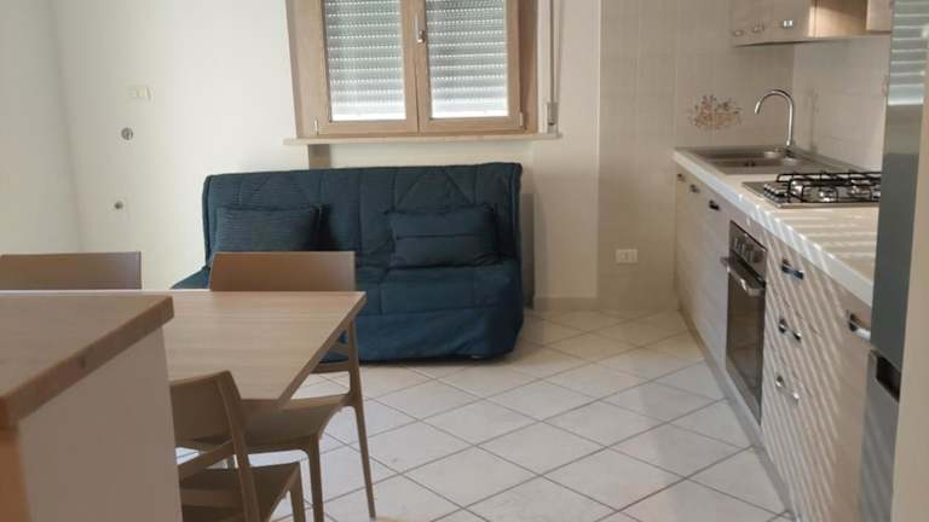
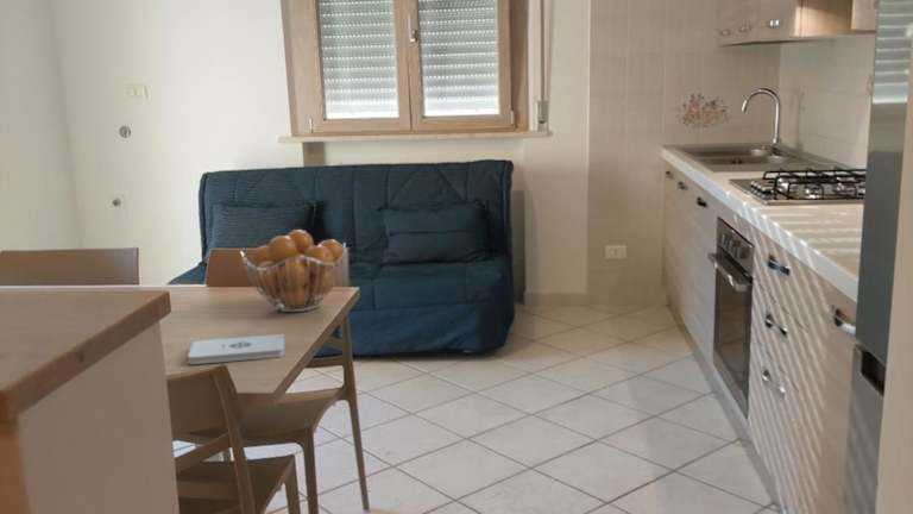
+ notepad (238, 349)
+ fruit basket (295, 270)
